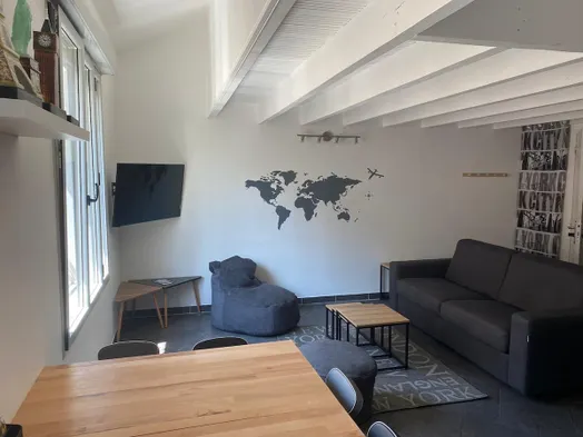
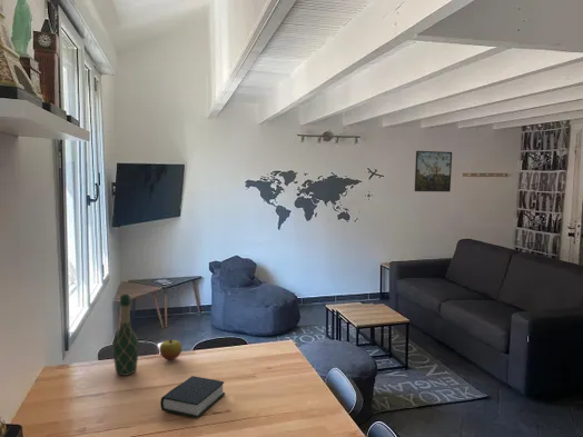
+ book (194, 395)
+ apple (170, 349)
+ wine bottle (125, 334)
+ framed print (433, 171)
